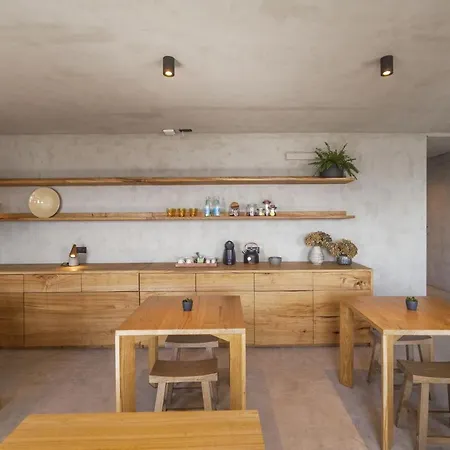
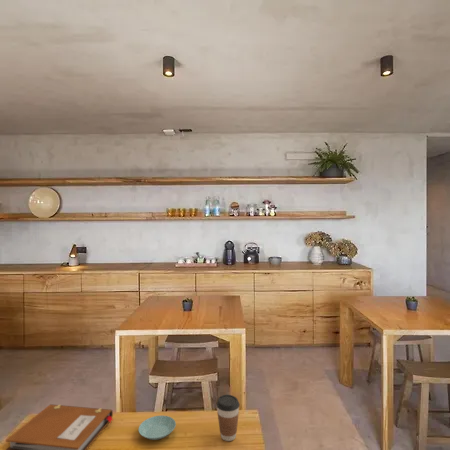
+ saucer (157, 429)
+ coffee cup (228, 418)
+ notebook (65, 428)
